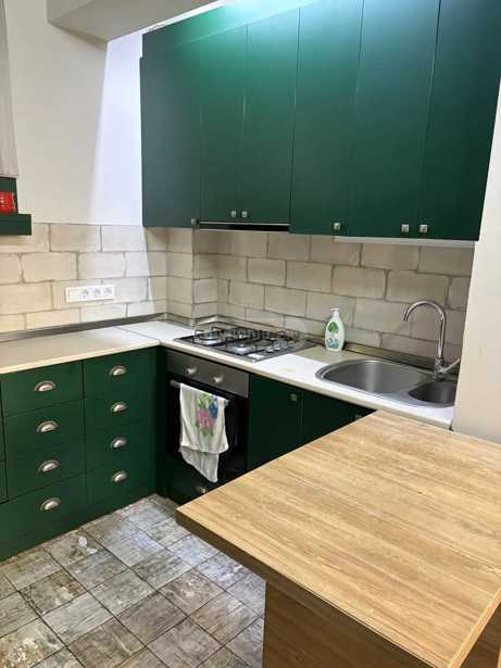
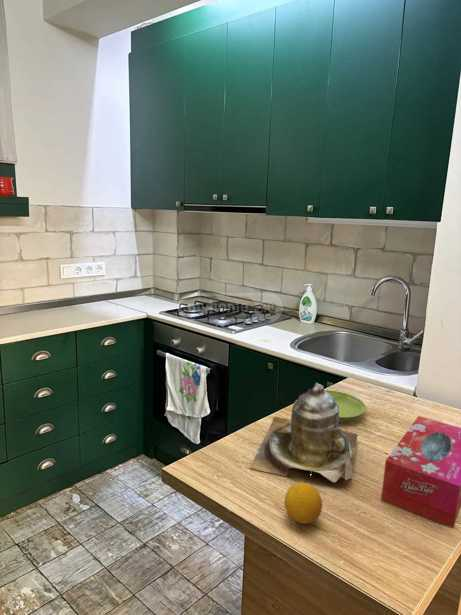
+ fruit (302, 502)
+ tissue box (433, 464)
+ saucer (336, 402)
+ teapot (309, 417)
